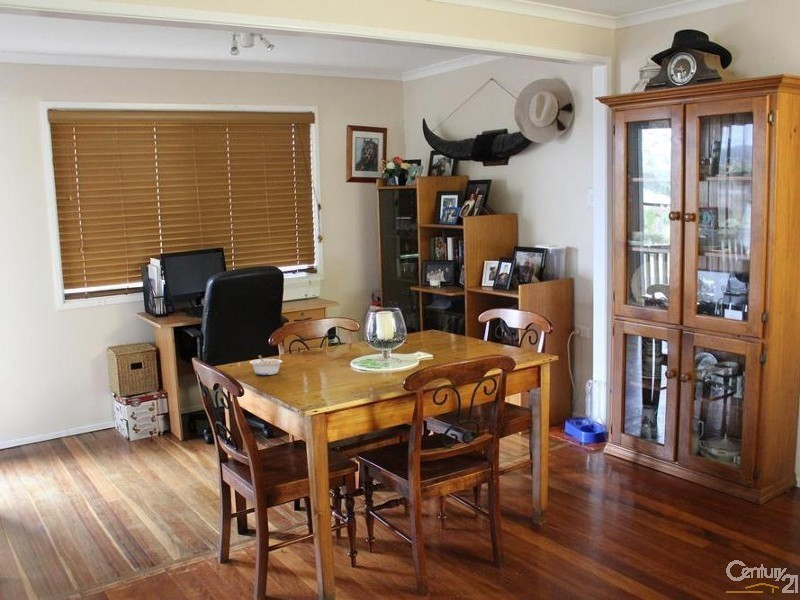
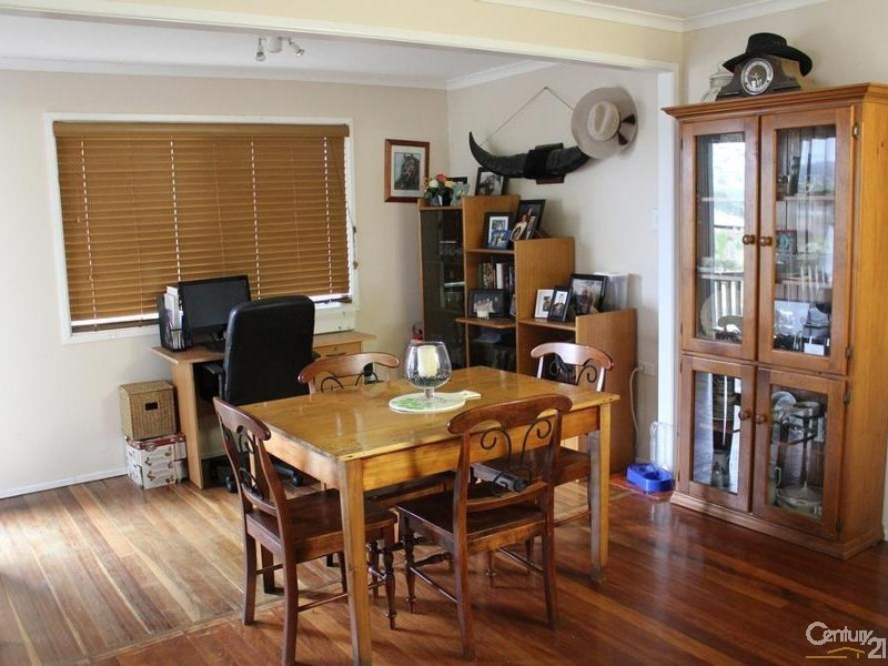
- legume (265, 366)
